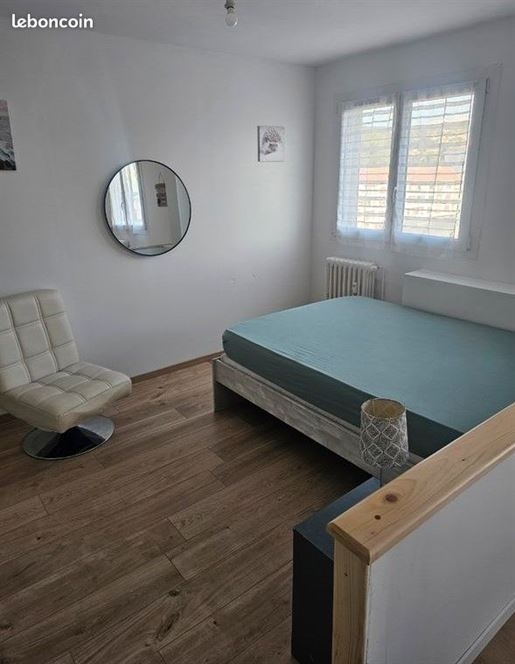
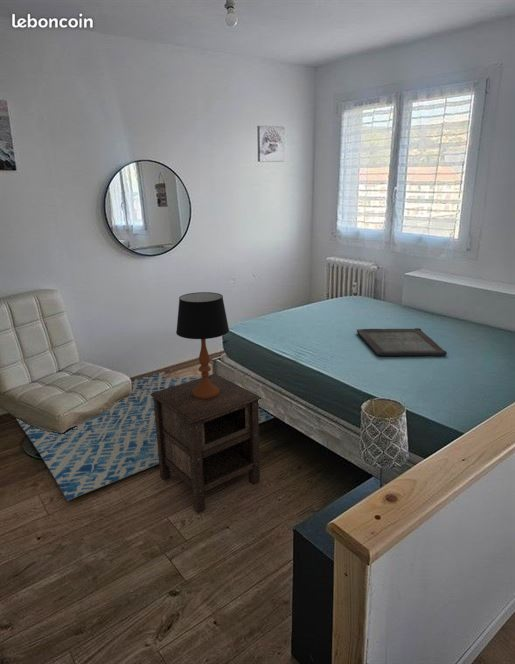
+ serving tray (398, 341)
+ rug (168, 387)
+ table lamp (203, 346)
+ nightstand (207, 437)
